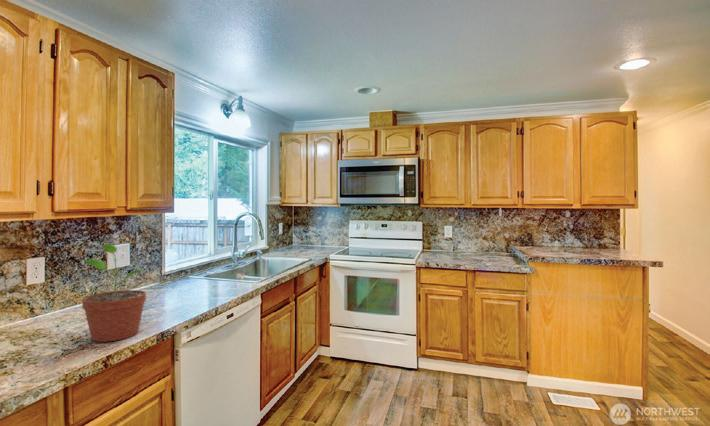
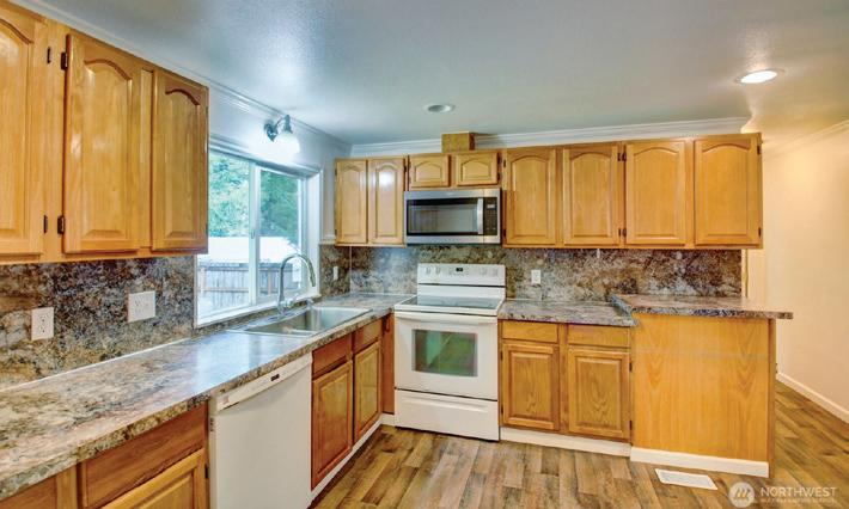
- potted plant (115, 289)
